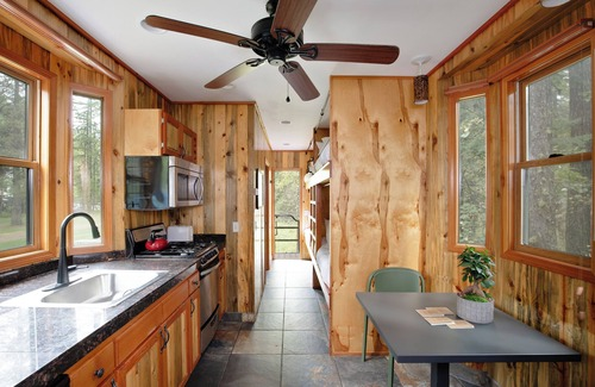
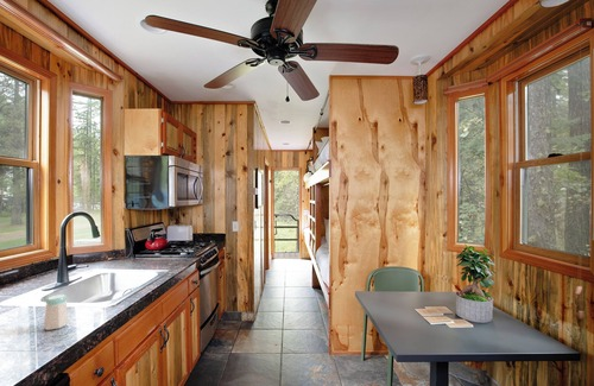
+ salt shaker (56, 311)
